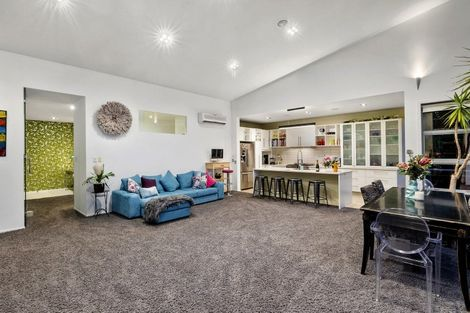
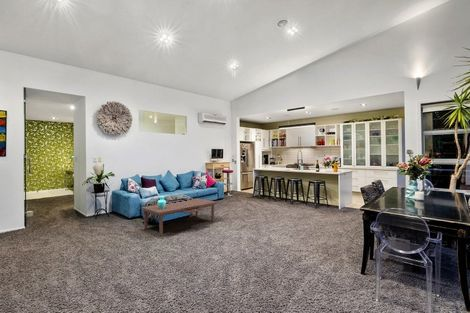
+ coffee table (183, 209)
